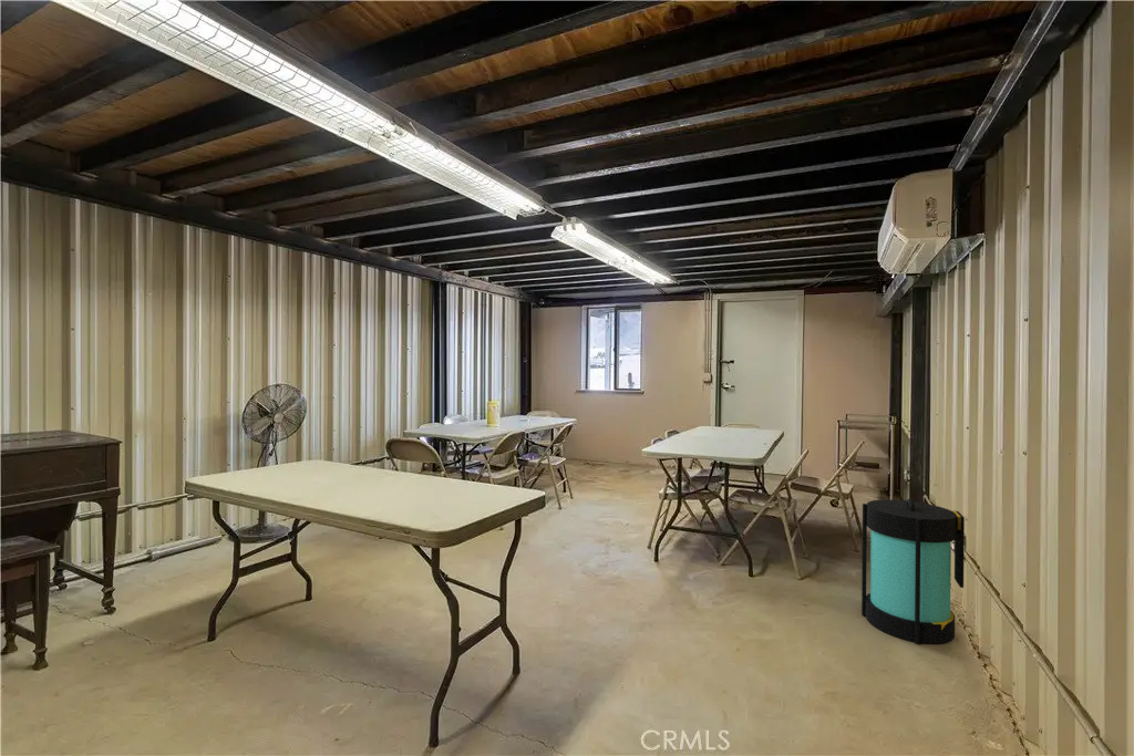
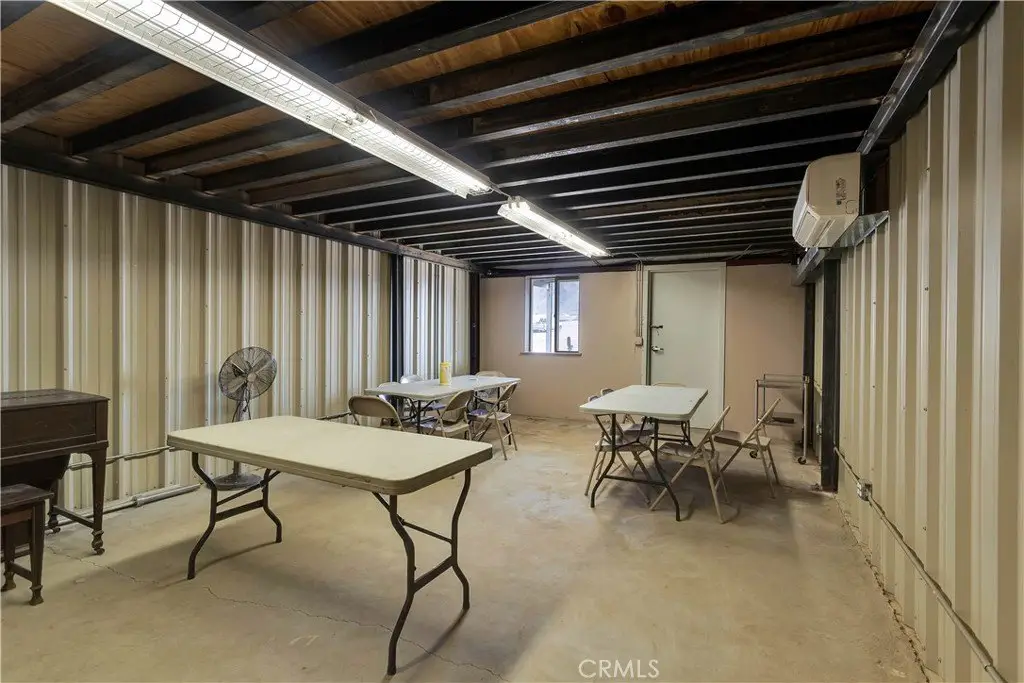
- lantern (909, 561)
